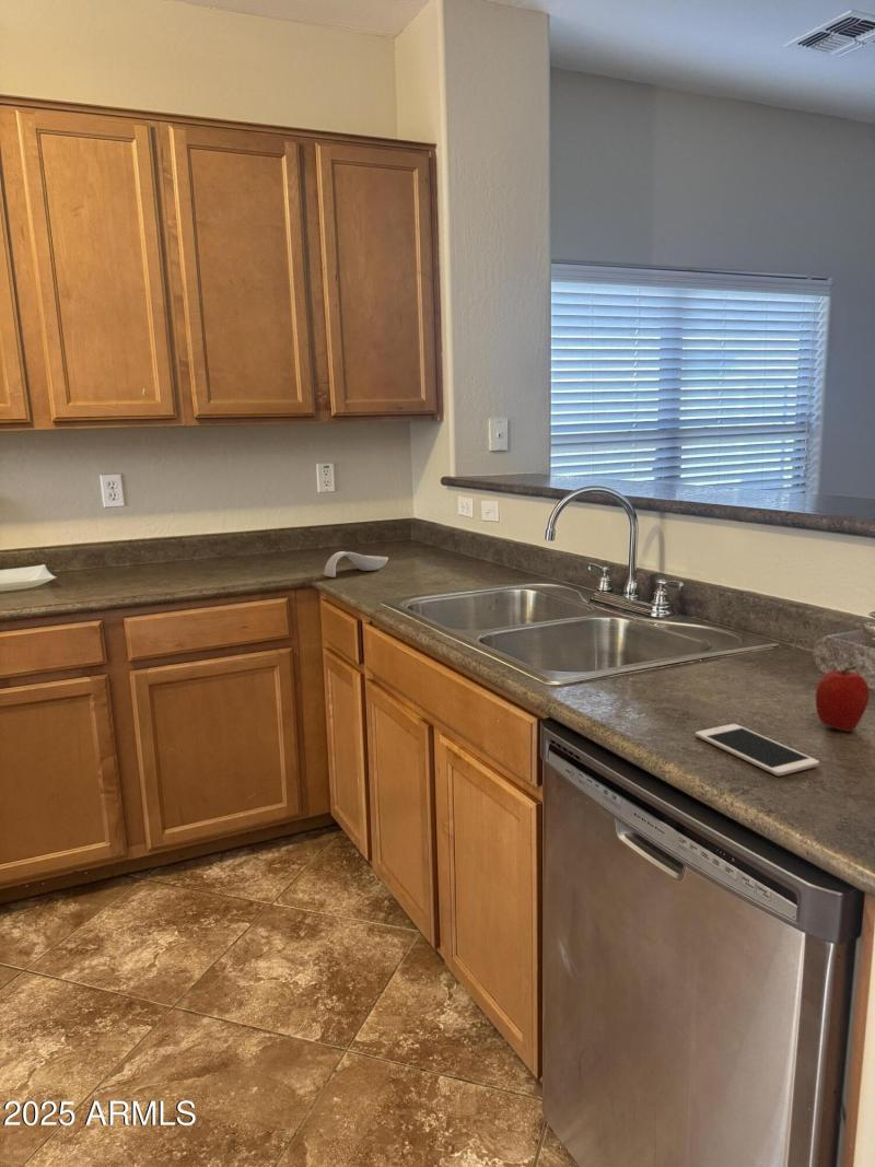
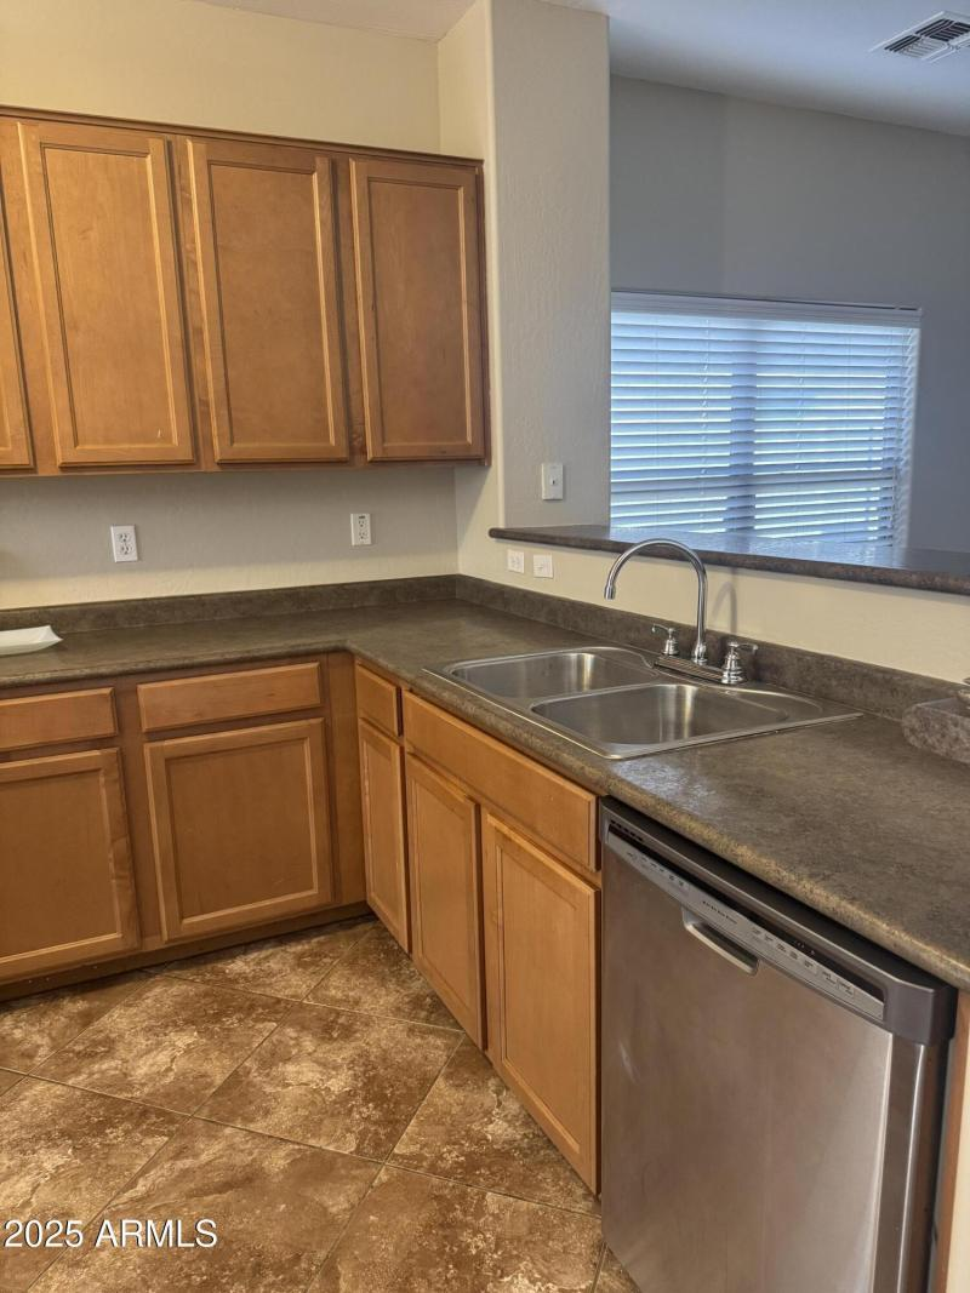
- cell phone (754, 747)
- spoon rest (357, 560)
- fruit (841, 696)
